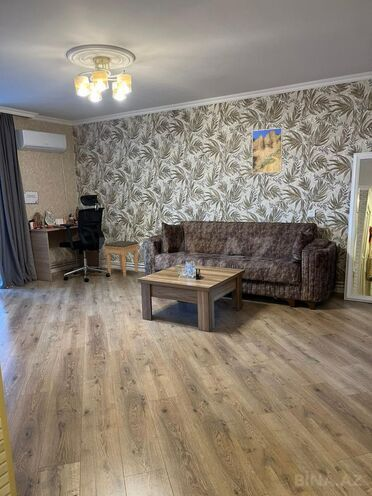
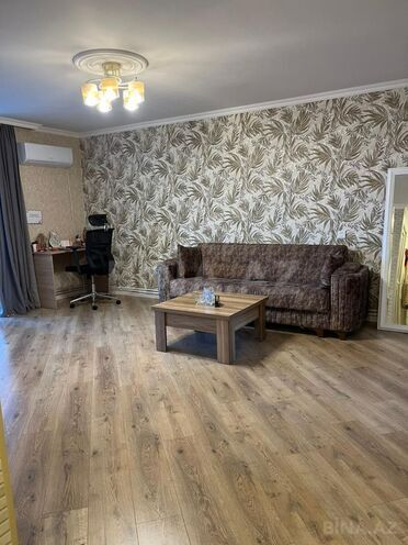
- footstool (122, 257)
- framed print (266, 151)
